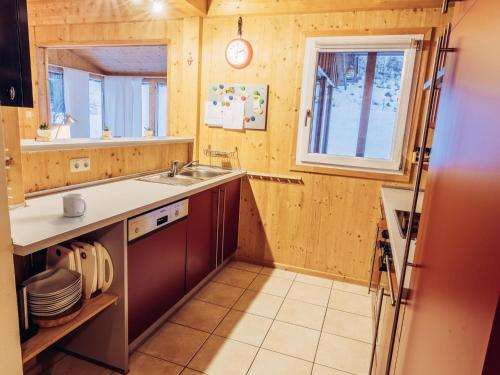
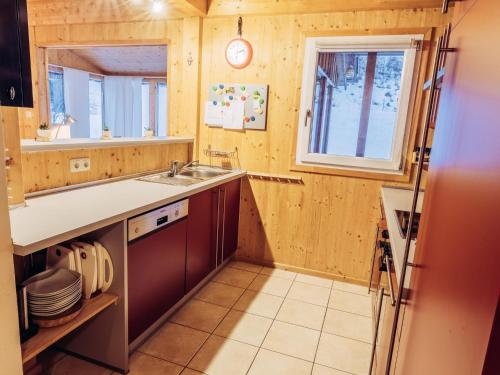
- mug (76, 205)
